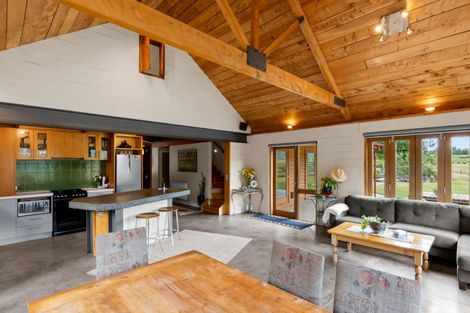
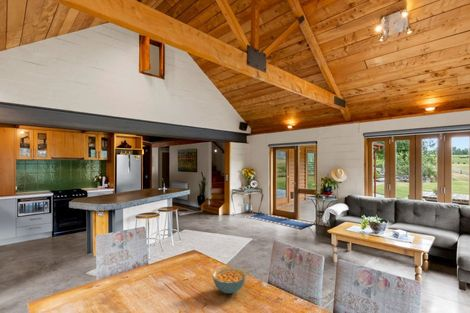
+ cereal bowl (229, 282)
